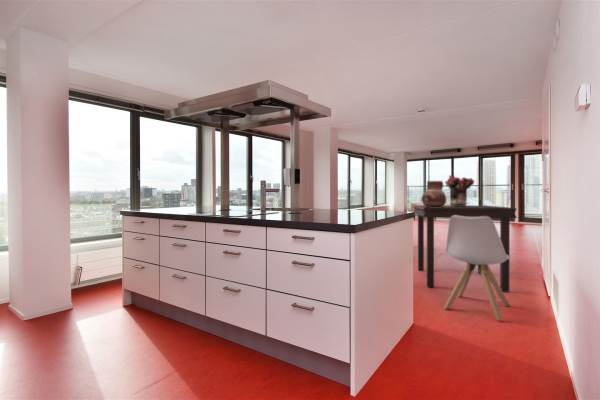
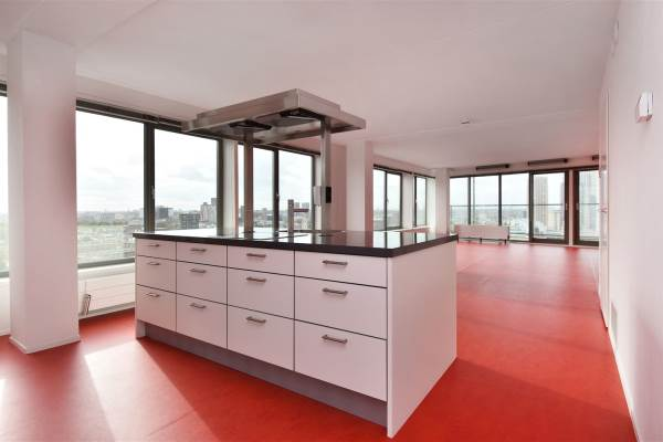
- bouquet (459, 189)
- ceramic pot (433, 193)
- dining table (433, 243)
- chair (476, 261)
